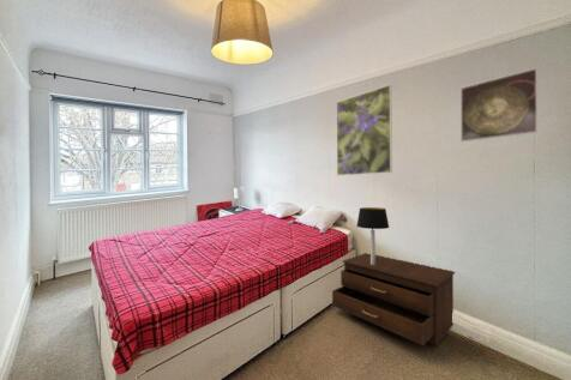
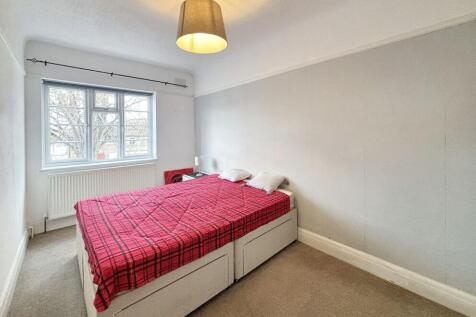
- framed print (495, 108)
- table lamp (372, 236)
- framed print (361, 134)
- drawer (389, 294)
